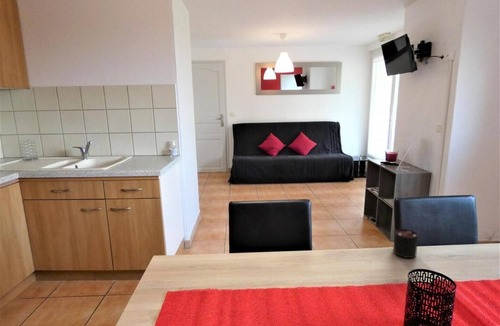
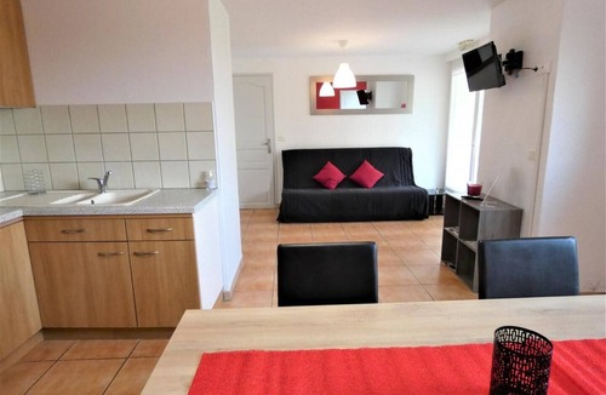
- candle (405, 238)
